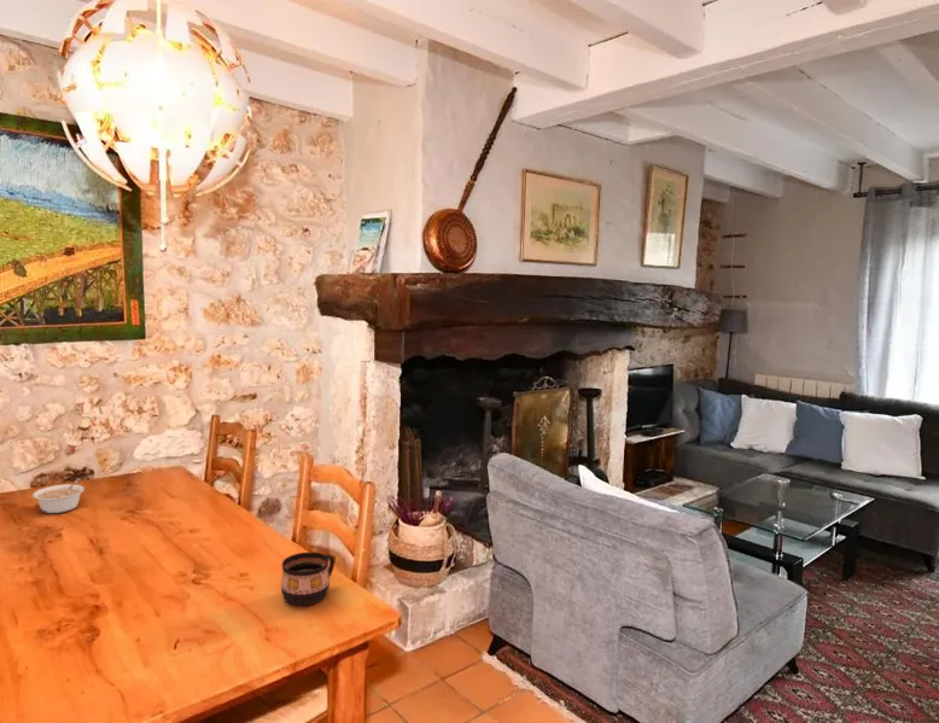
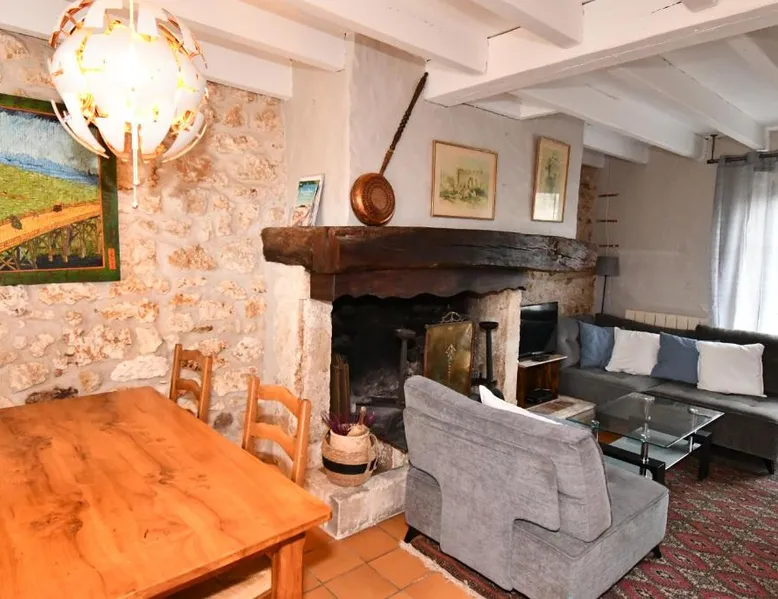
- cup (308, 578)
- legume (59, 497)
